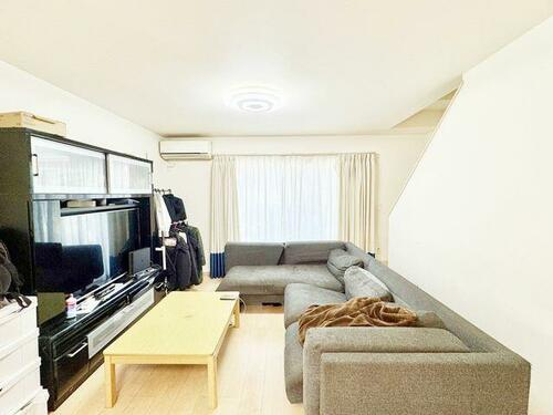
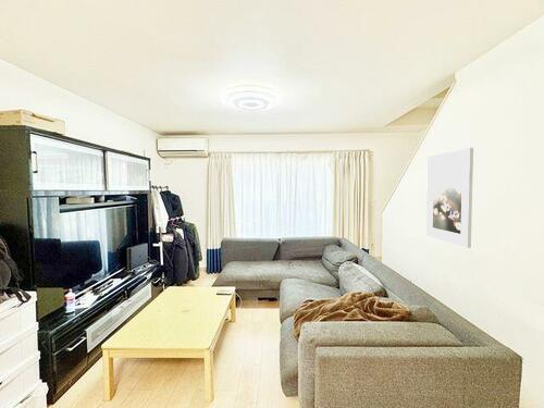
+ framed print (446, 197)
